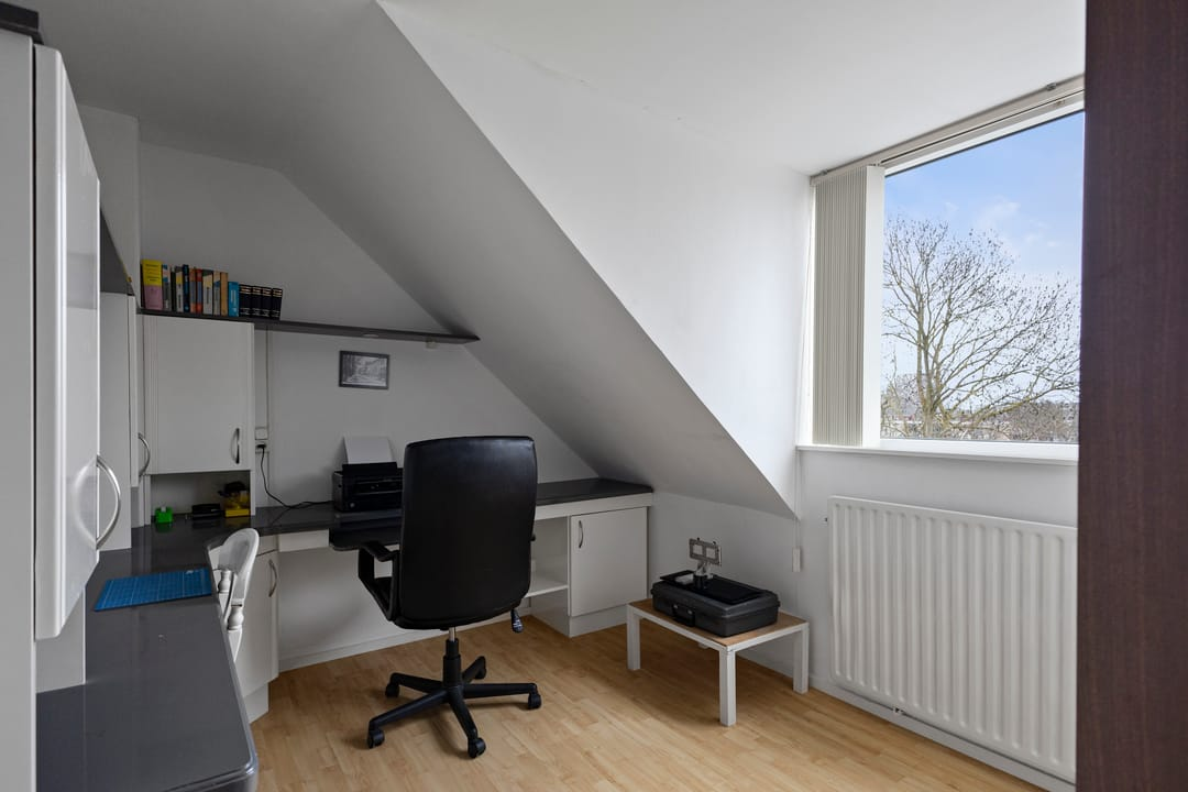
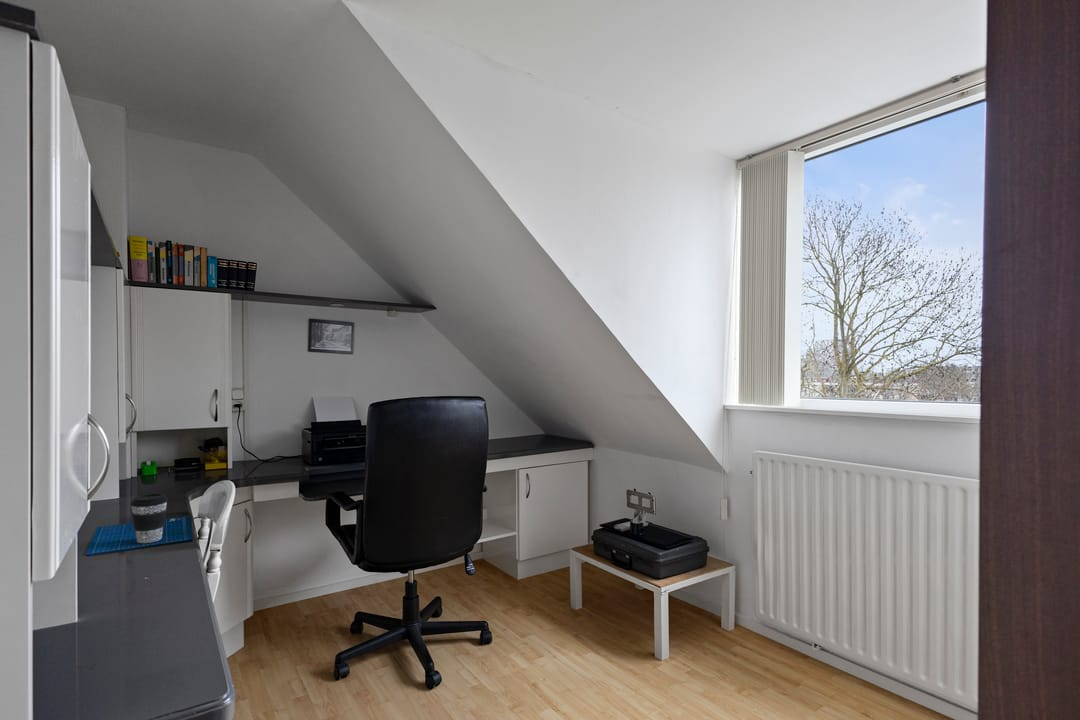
+ coffee cup (149, 518)
